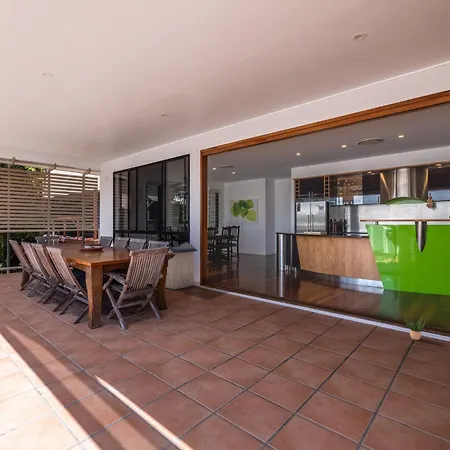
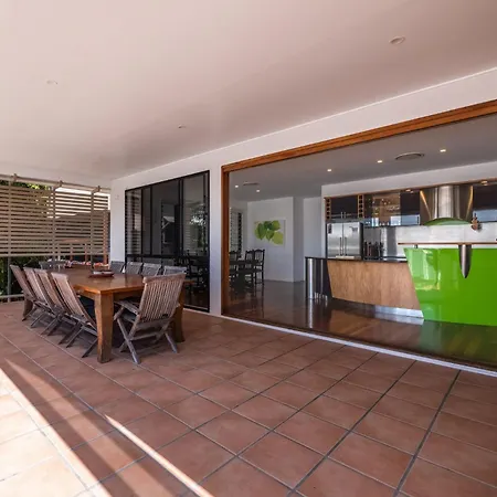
- potted plant (414, 325)
- trash can (176, 264)
